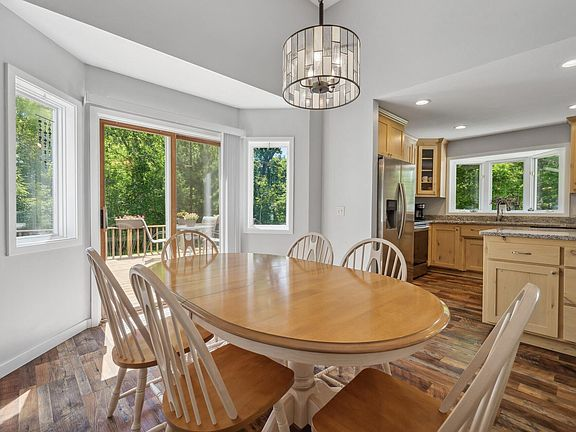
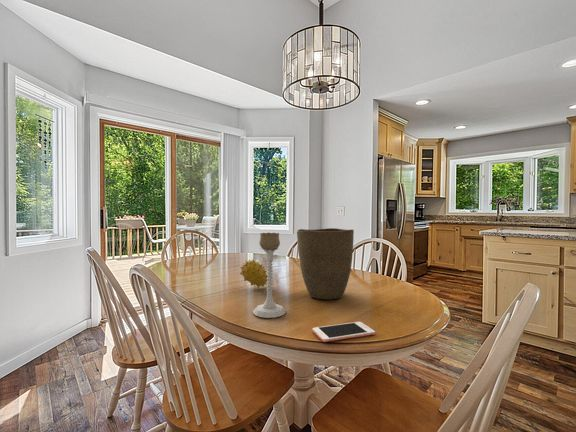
+ fruit (254, 272)
+ candle holder (269, 272)
+ vase (324, 261)
+ cell phone (343, 331)
